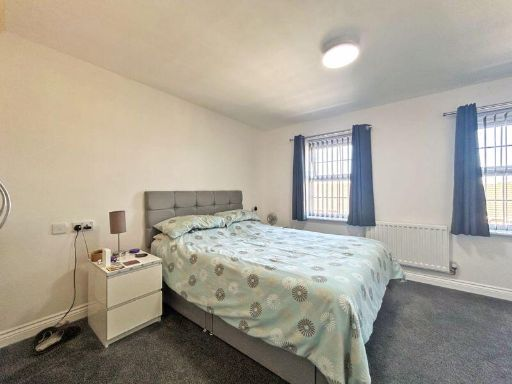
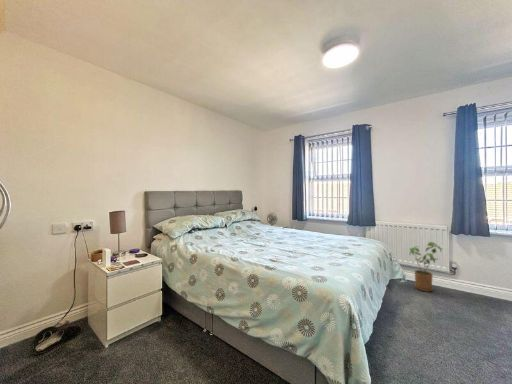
+ house plant (425, 266)
